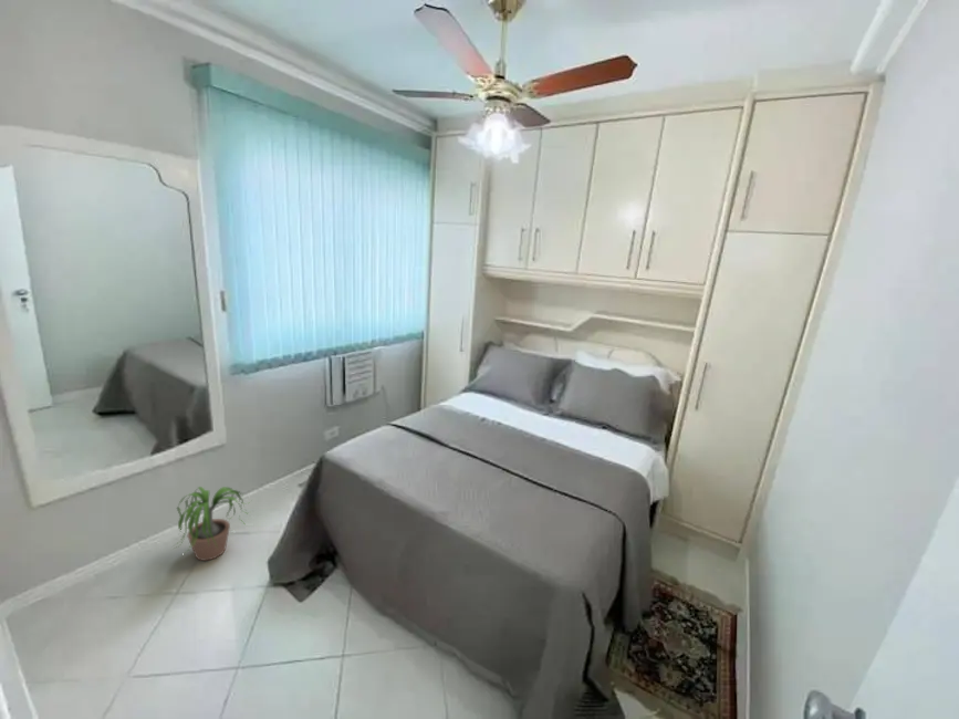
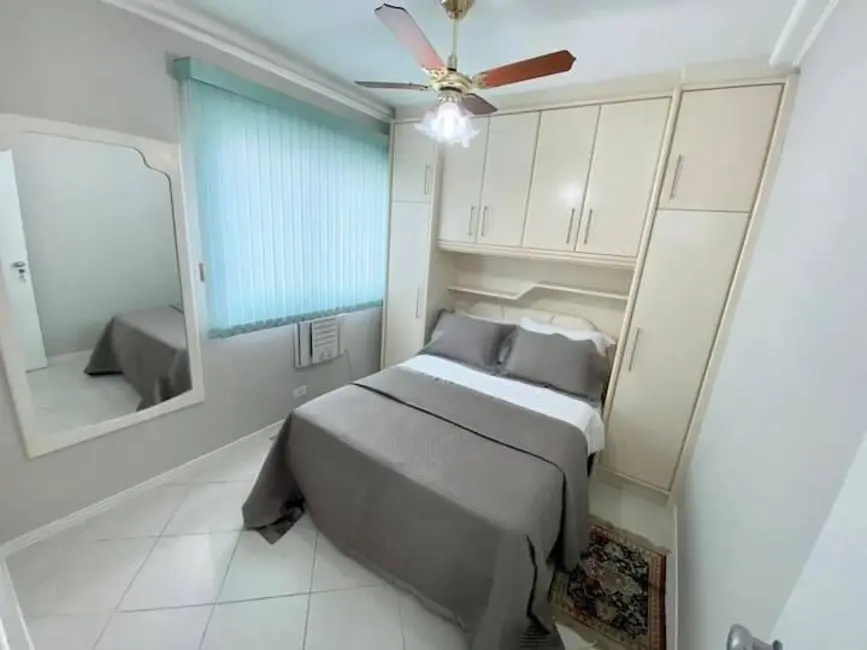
- potted plant (210, 518)
